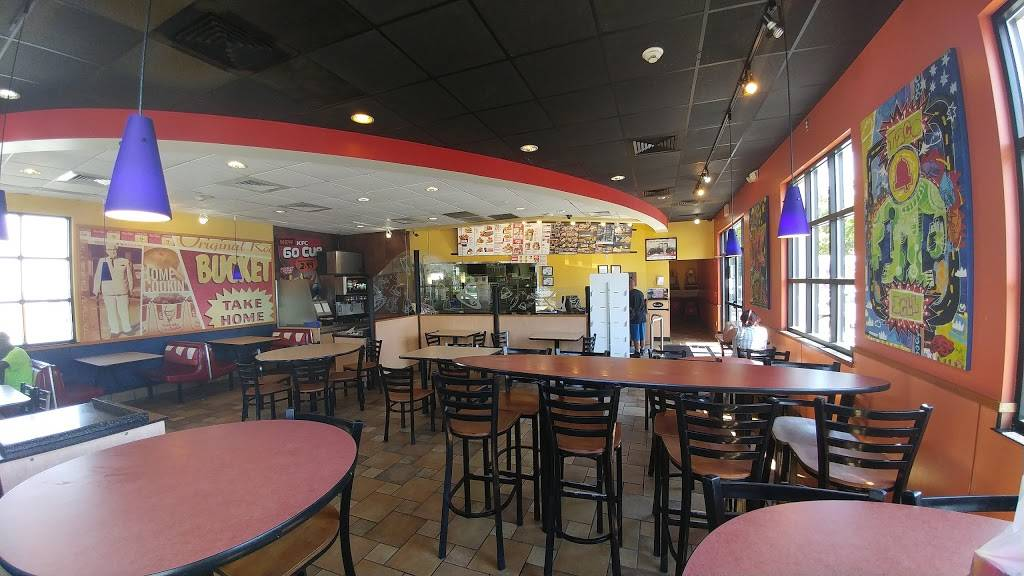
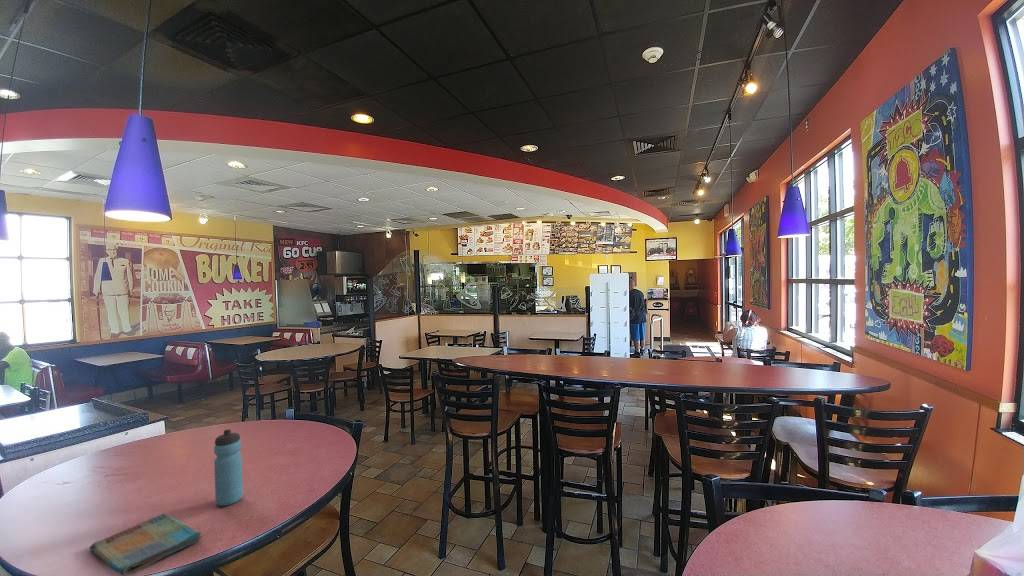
+ water bottle (228, 465)
+ dish towel (146, 540)
